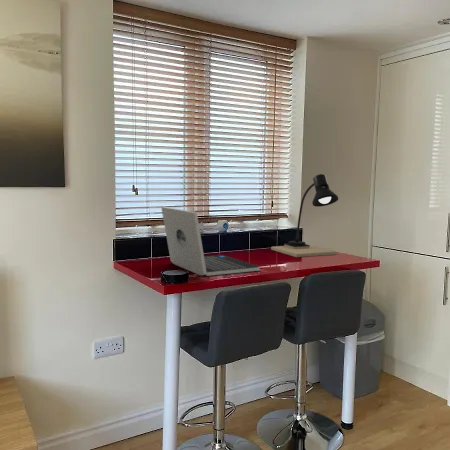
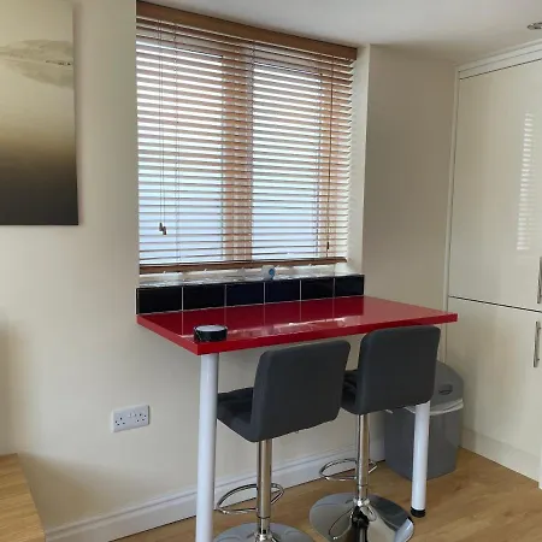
- desk lamp (301, 211)
- laptop (201, 241)
